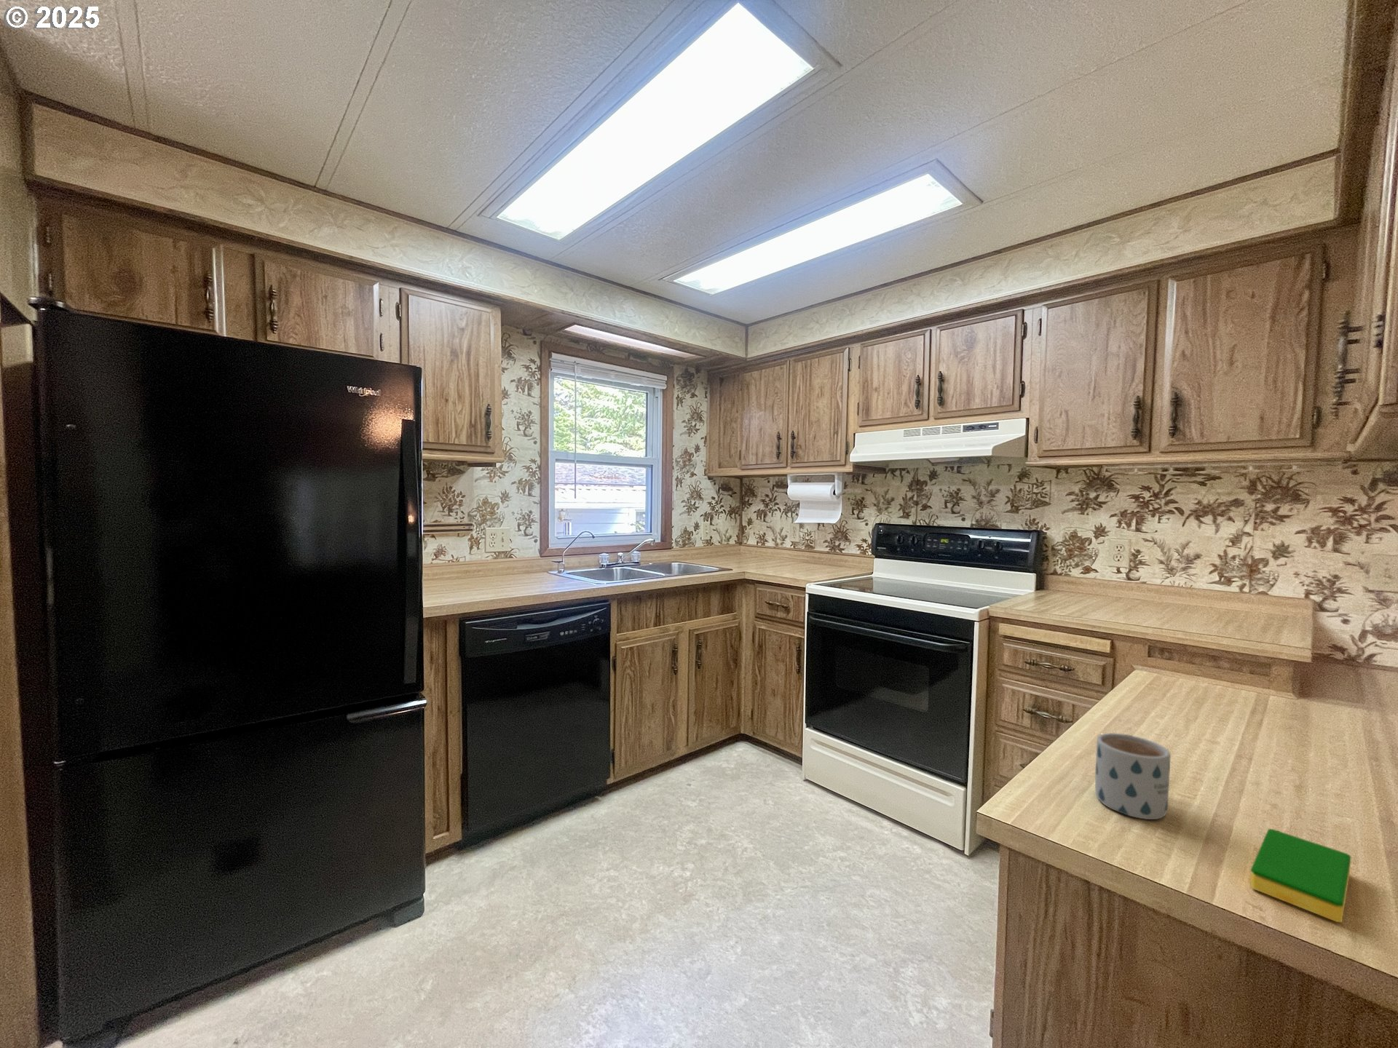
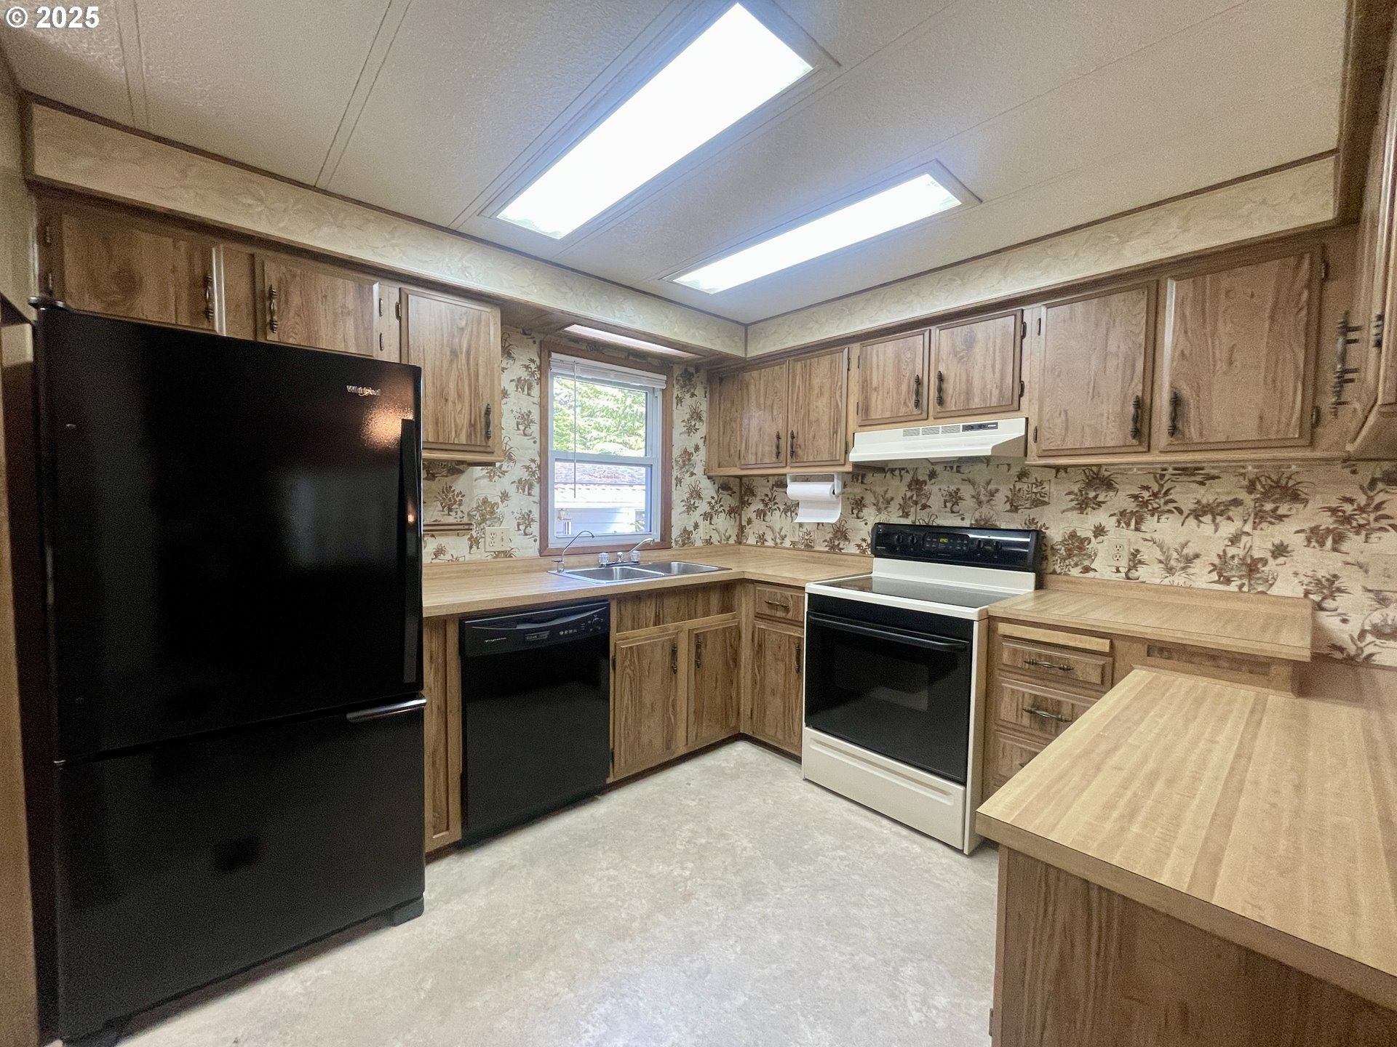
- mug (1135, 772)
- dish sponge (1301, 871)
